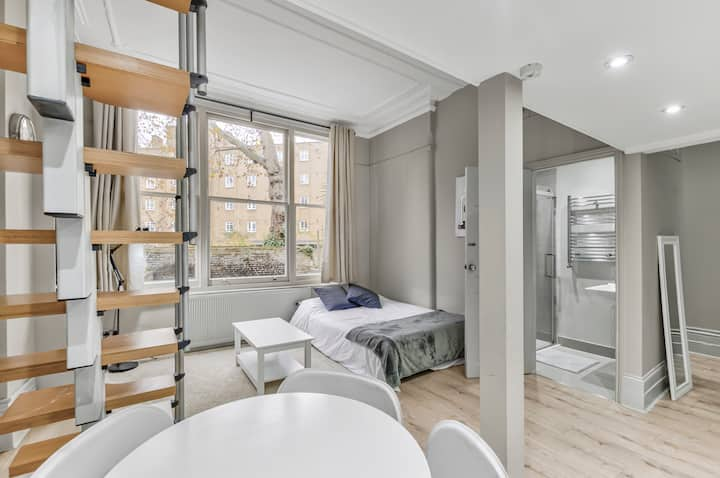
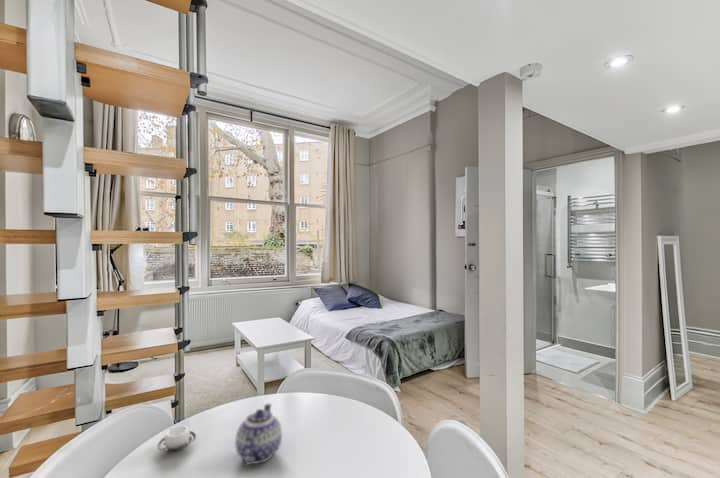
+ cup (177, 438)
+ teapot (259, 432)
